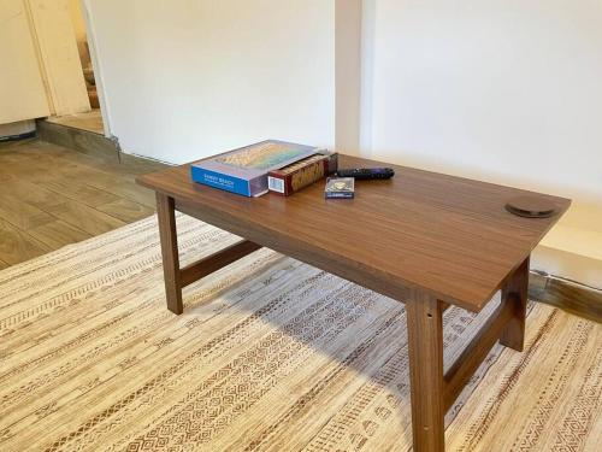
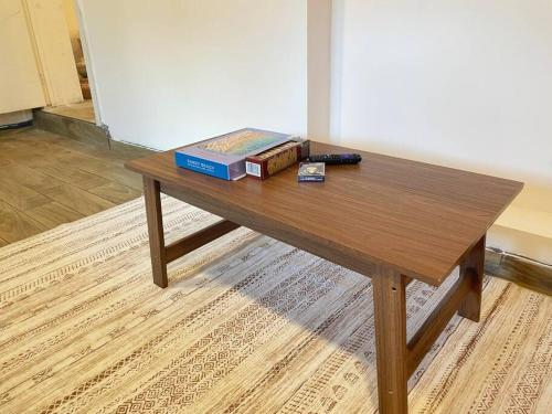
- coaster (530, 206)
